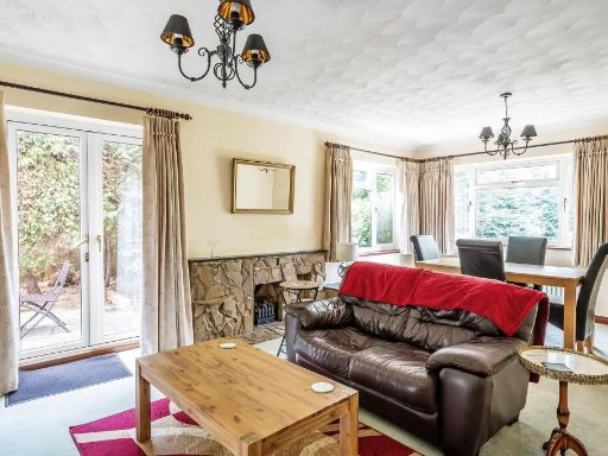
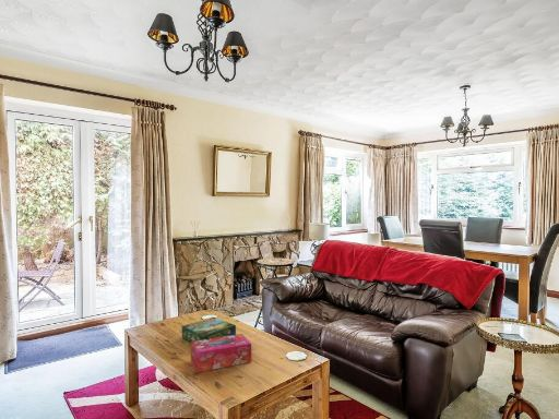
+ board game (209, 331)
+ tissue box (221, 351)
